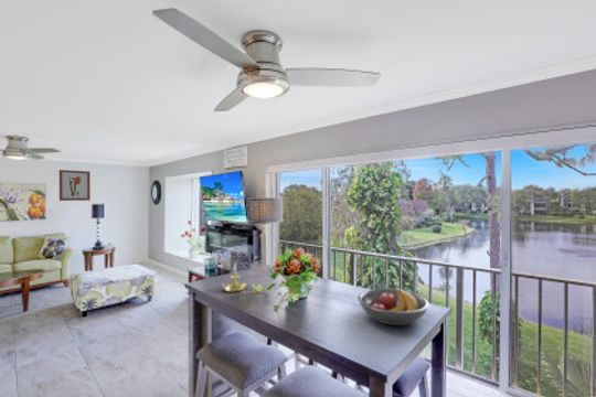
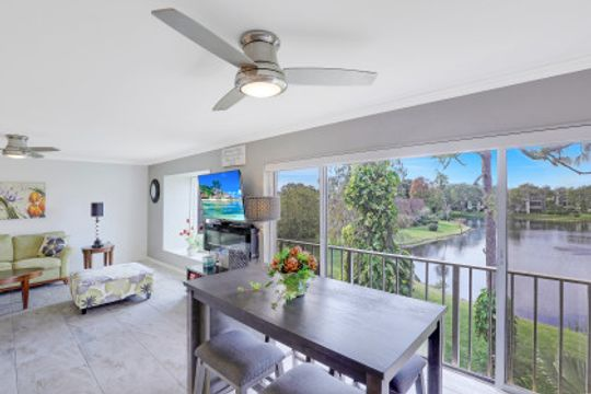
- wall art (75, 185)
- fruit bowl (392, 305)
- candle holder (233, 276)
